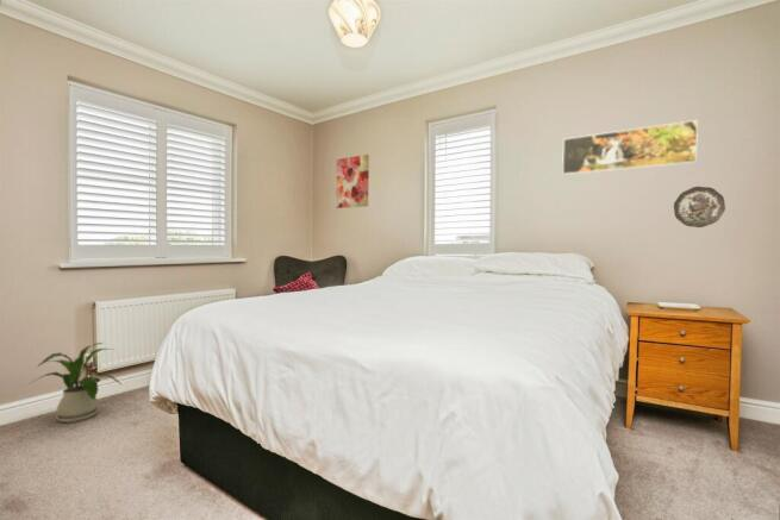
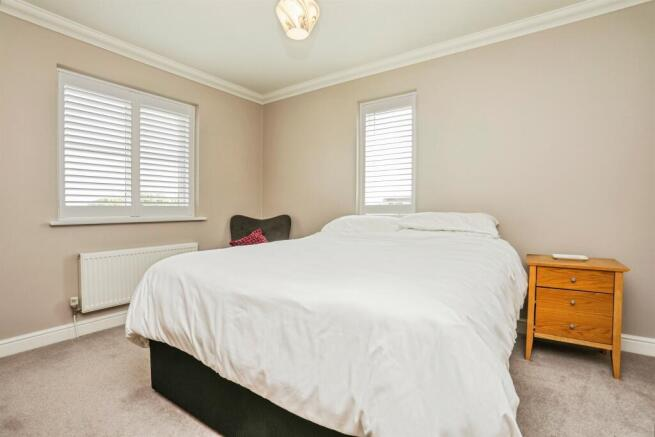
- decorative plate (698, 207)
- house plant (77, 377)
- wall art (351, 182)
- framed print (624, 149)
